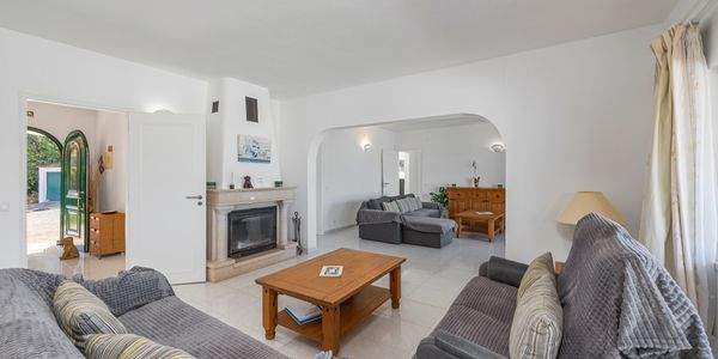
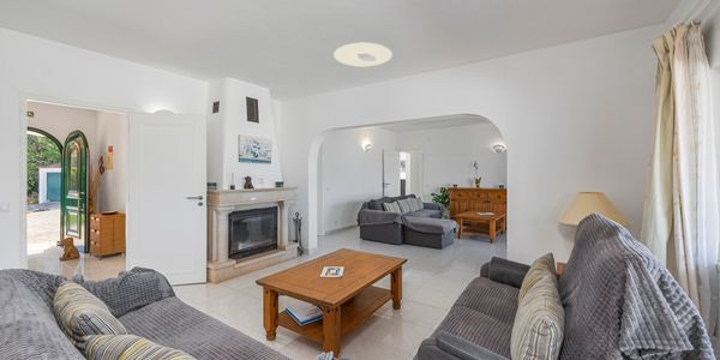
+ ceiling light (362, 53)
